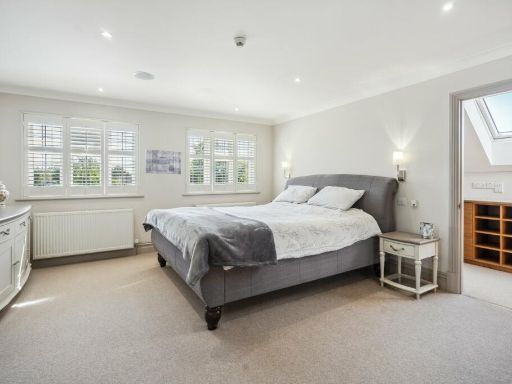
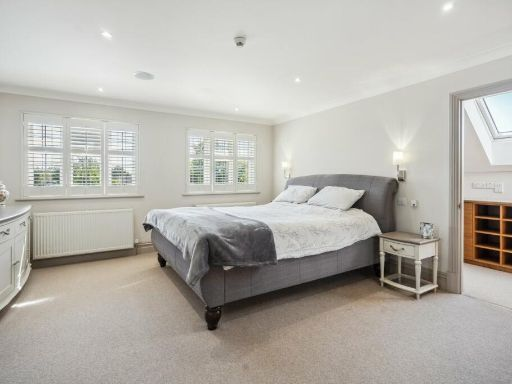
- wall art (163, 162)
